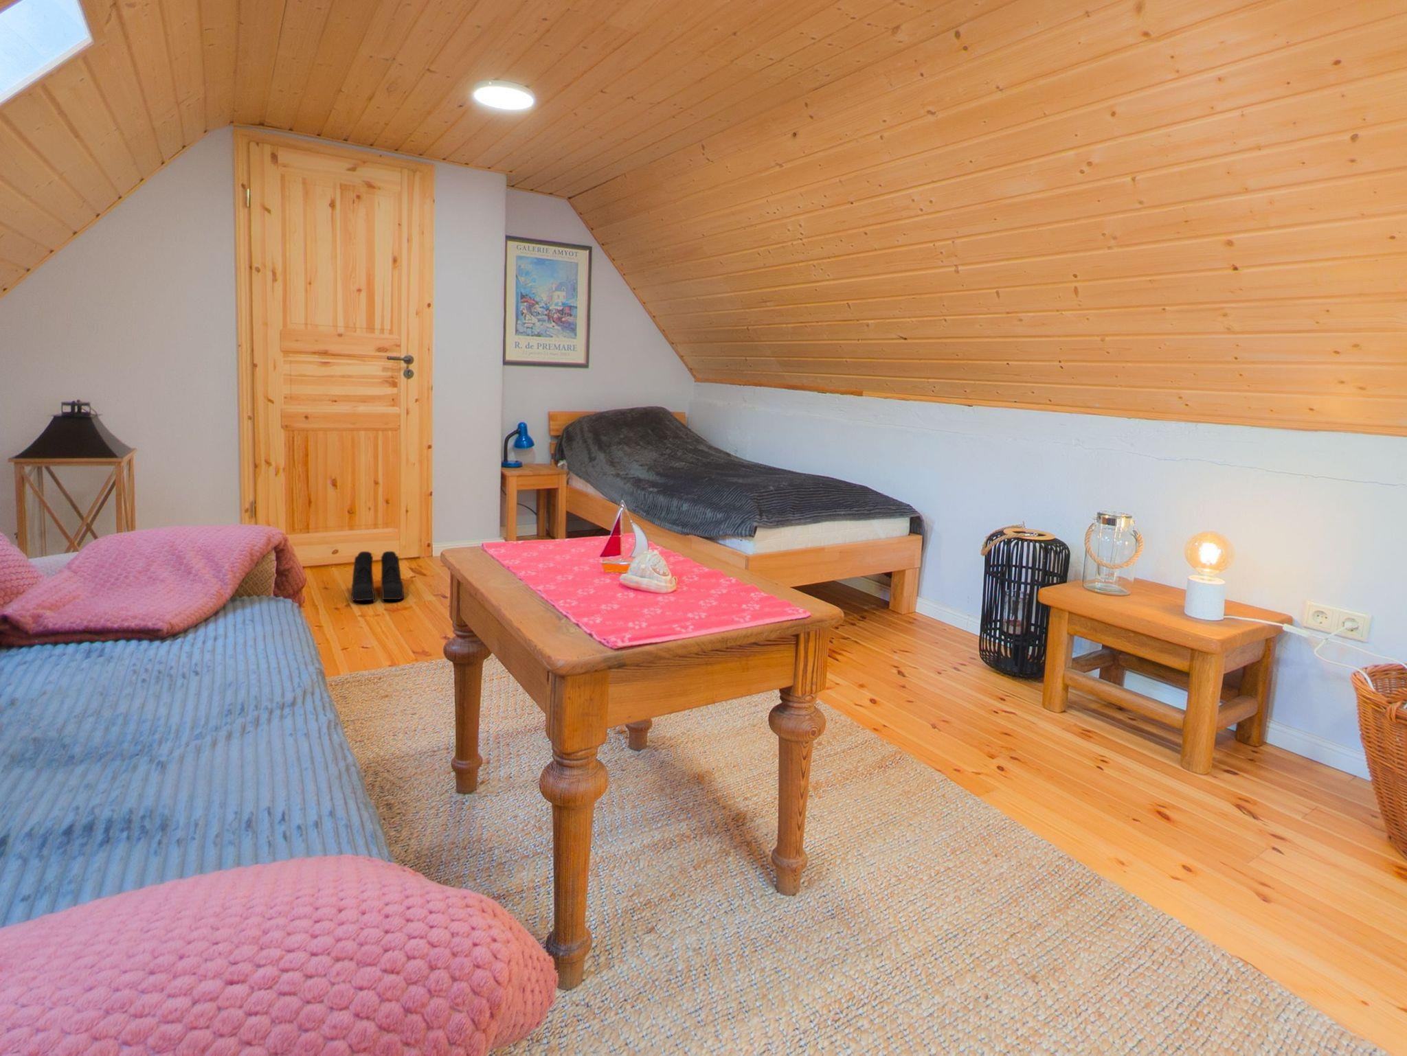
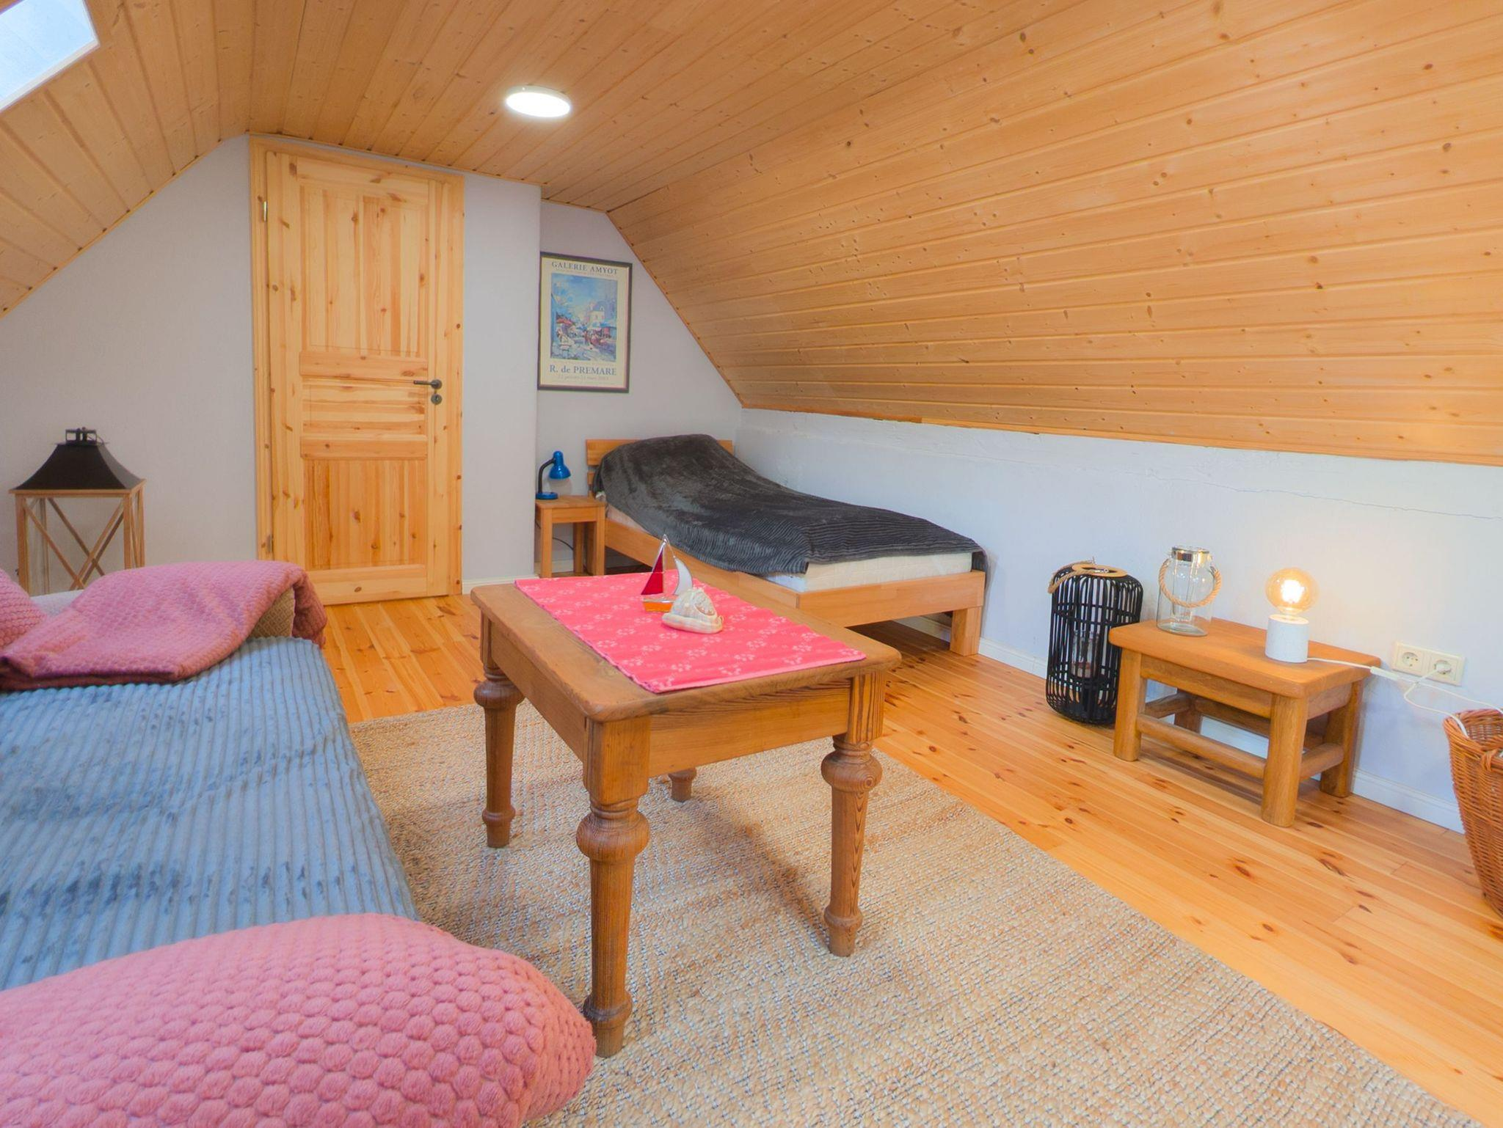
- boots (382, 573)
